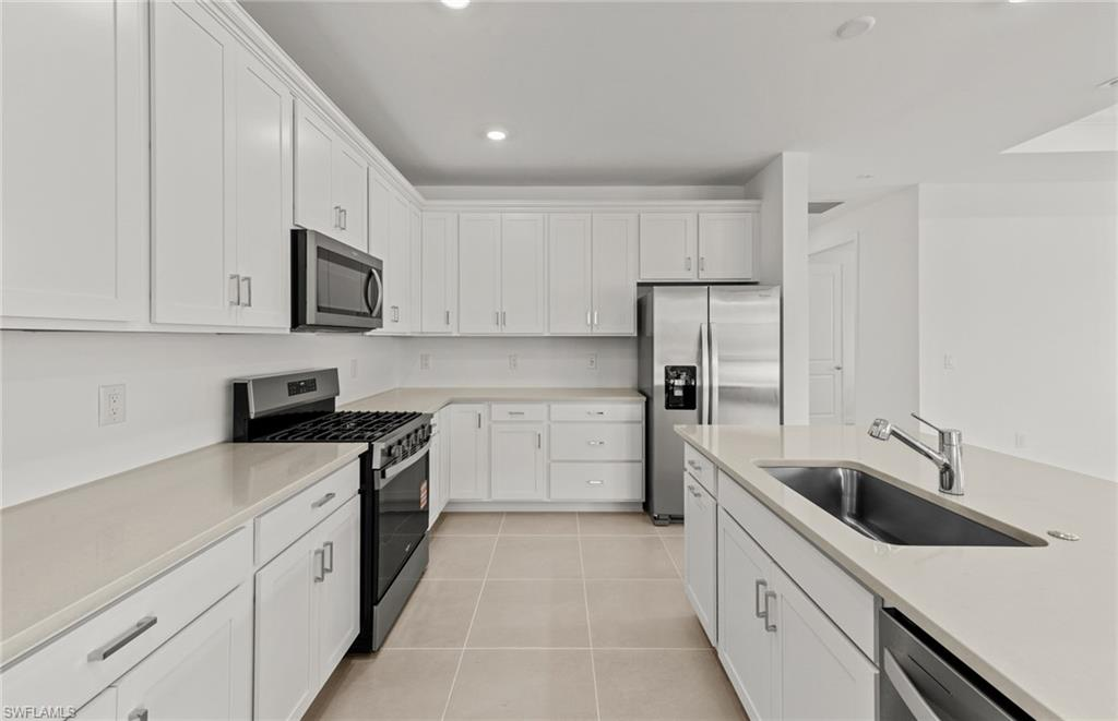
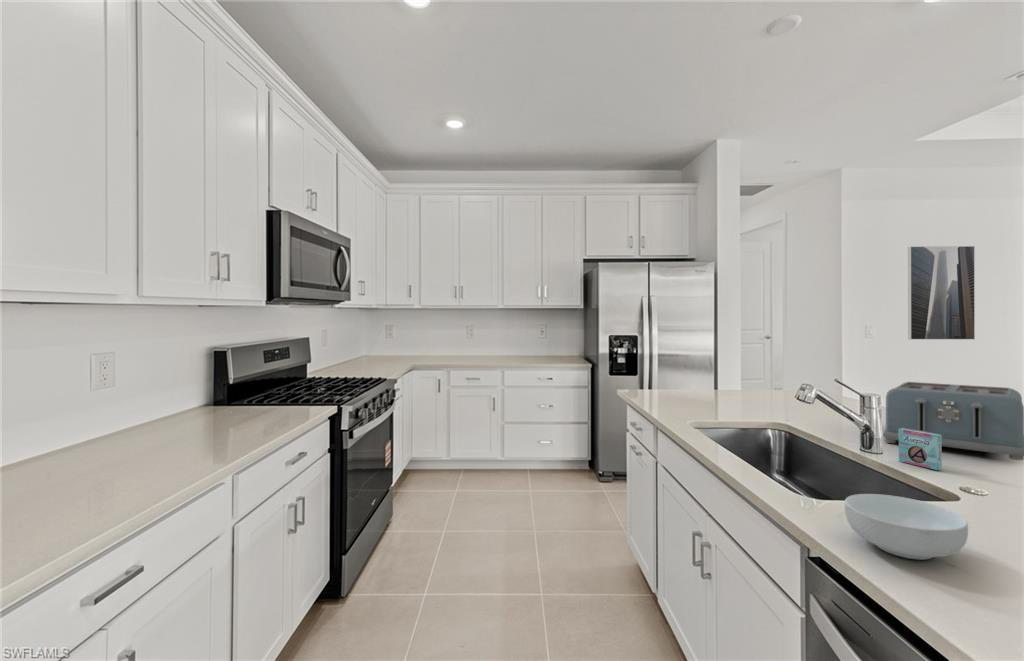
+ toaster (952, 415)
+ cereal bowl (902, 529)
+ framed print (941, 293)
+ cosmetic container (919, 448)
